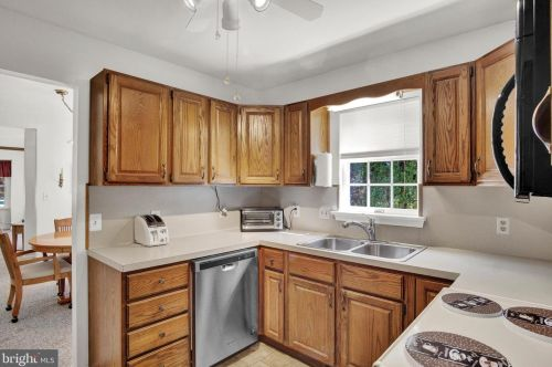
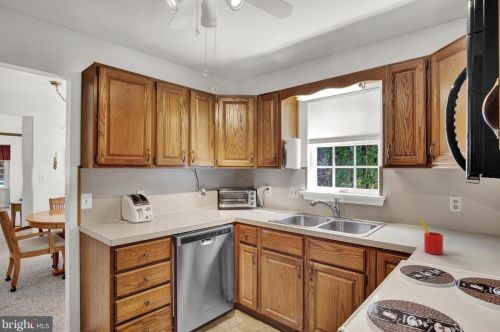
+ straw (431, 236)
